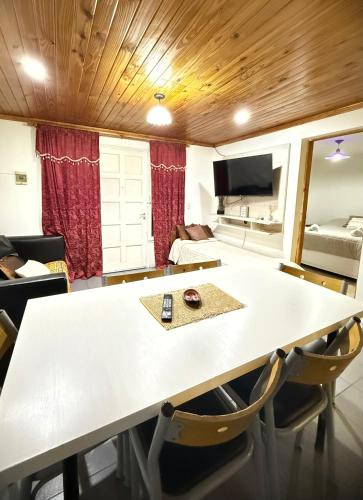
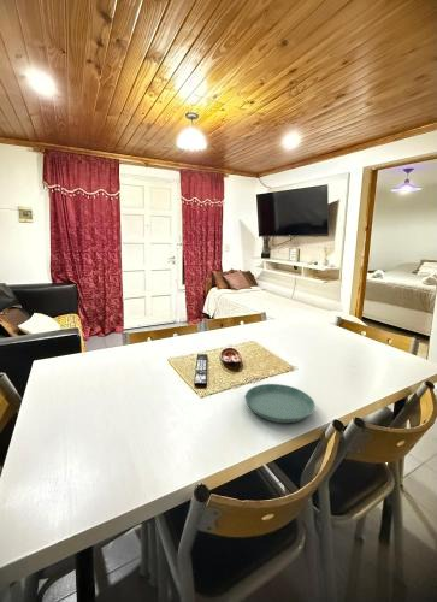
+ saucer (278, 403)
